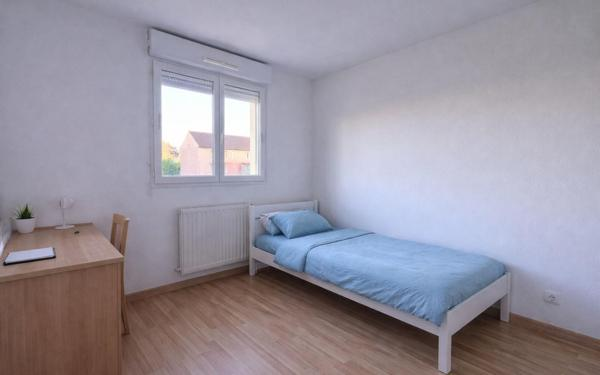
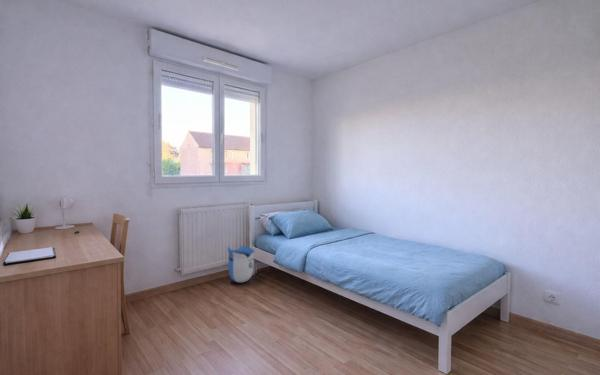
+ sun visor (241, 264)
